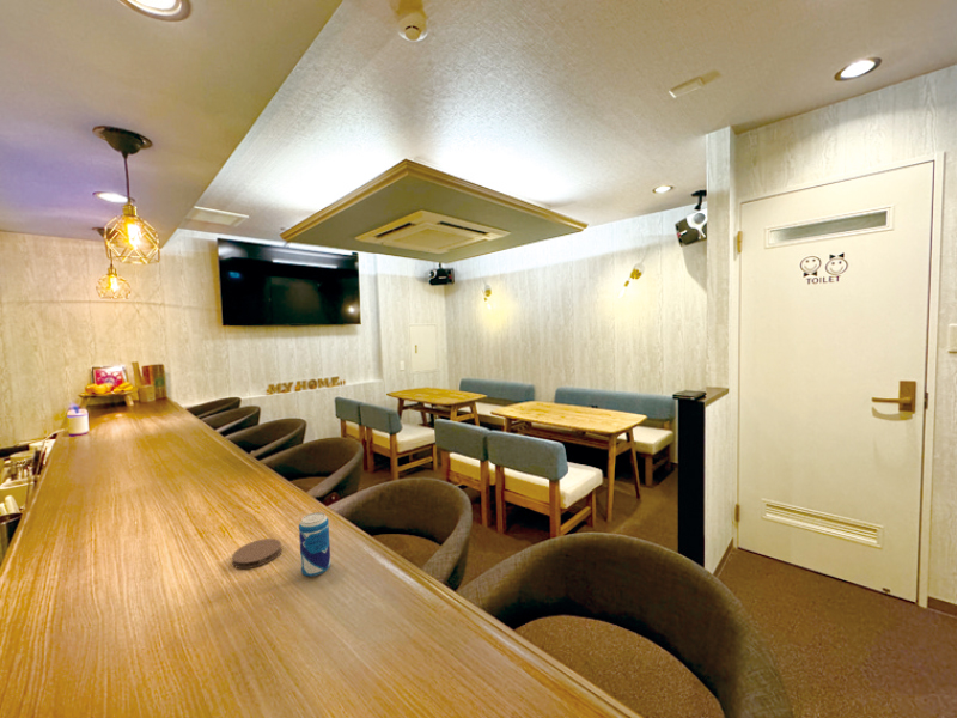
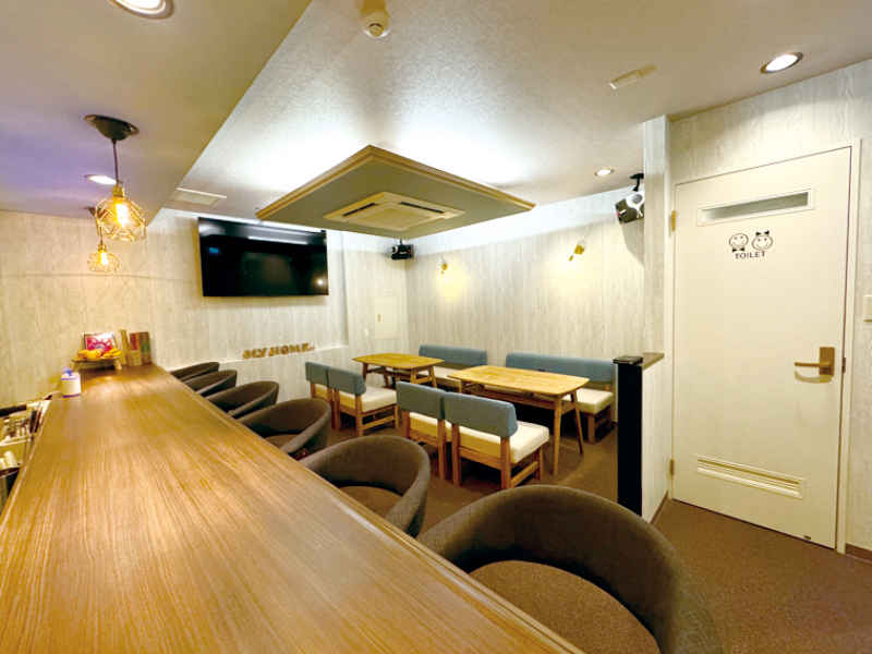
- beverage can (315, 543)
- coaster (257, 552)
